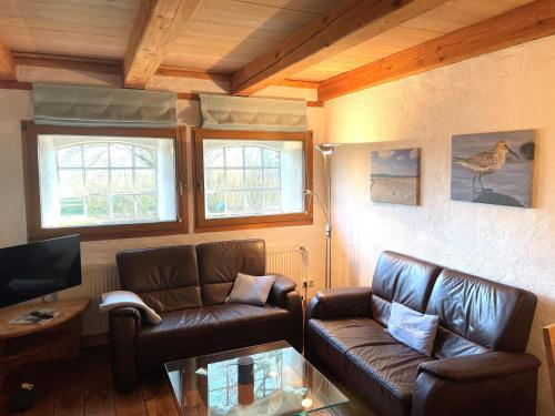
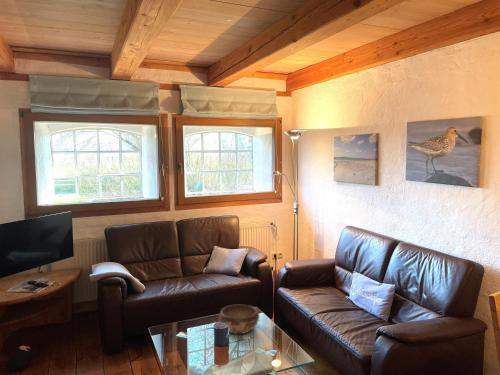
+ decorative bowl (239, 320)
